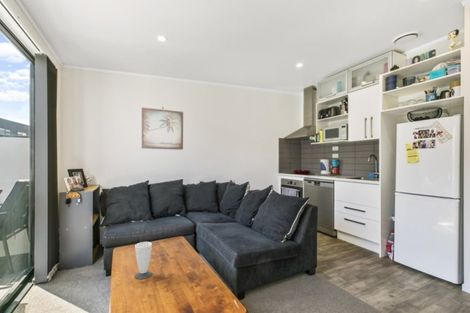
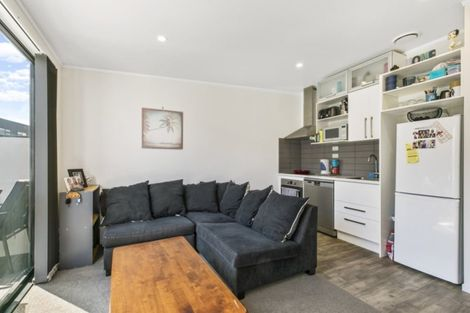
- cup (143, 259)
